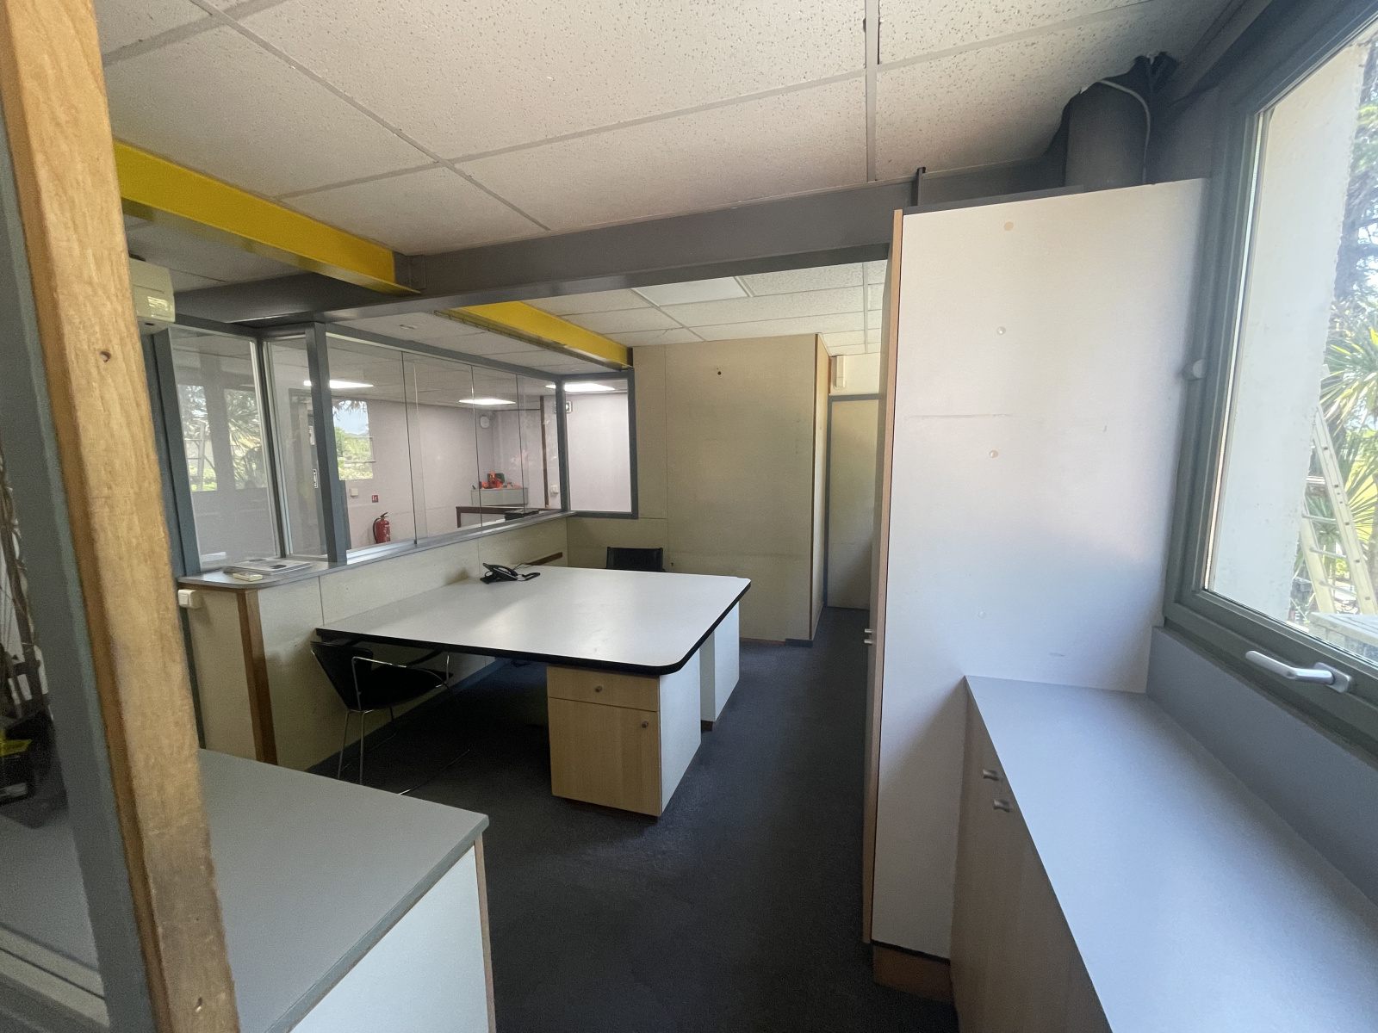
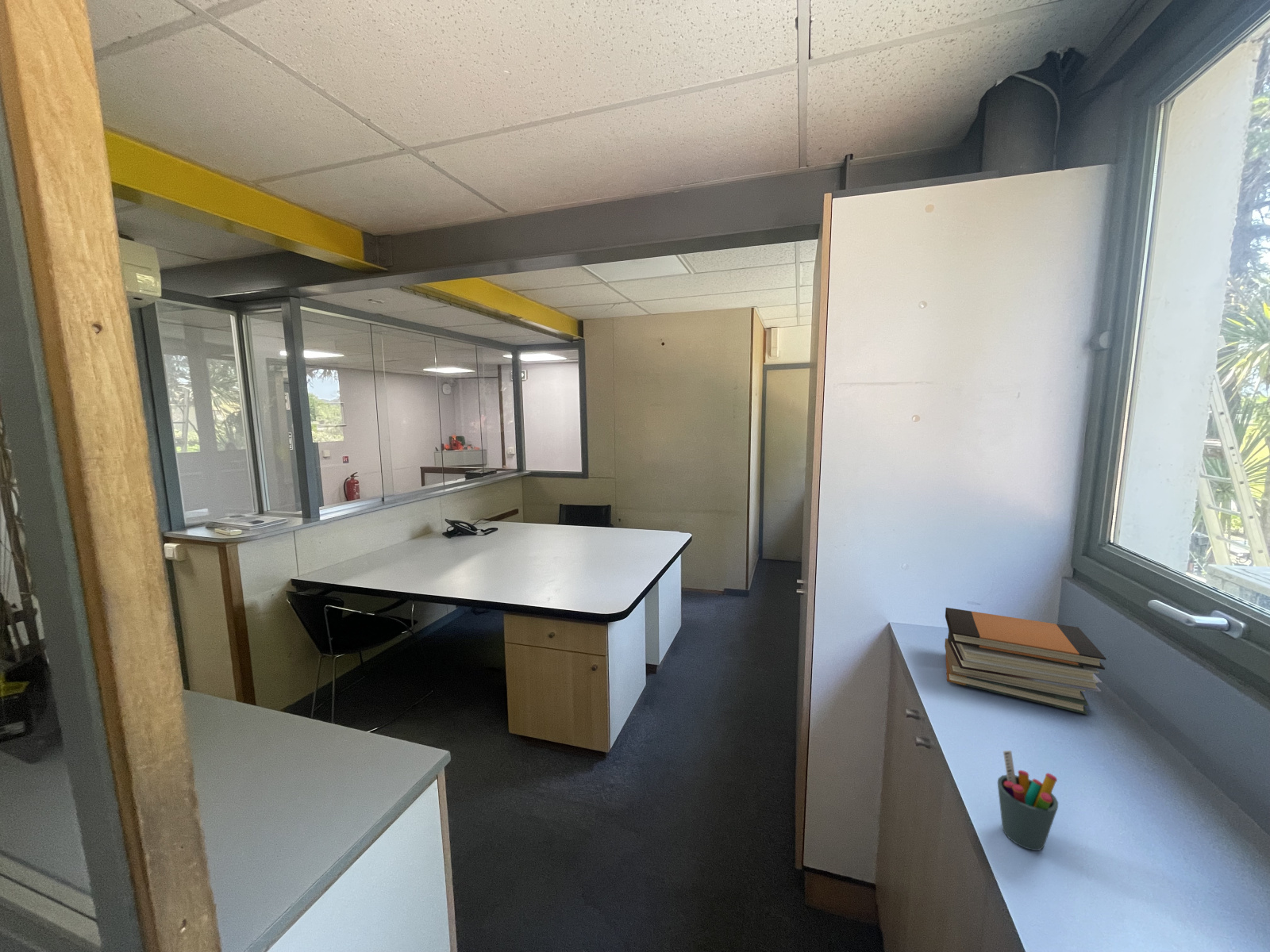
+ book stack (1014, 656)
+ pen holder (1026, 802)
